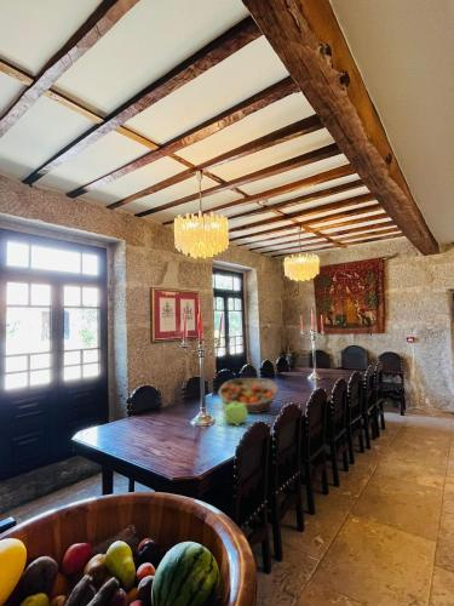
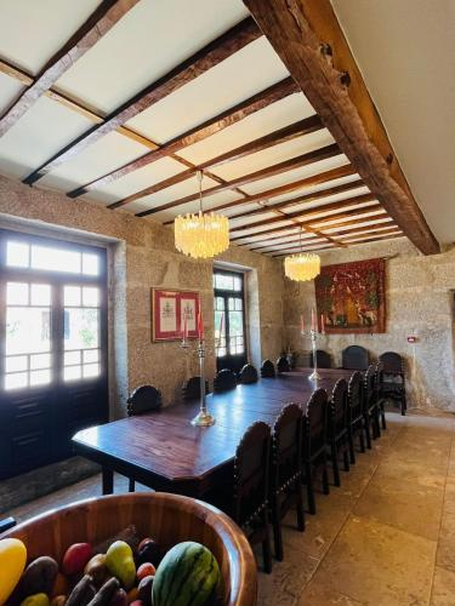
- fruit basket (248, 394)
- teapot (232, 411)
